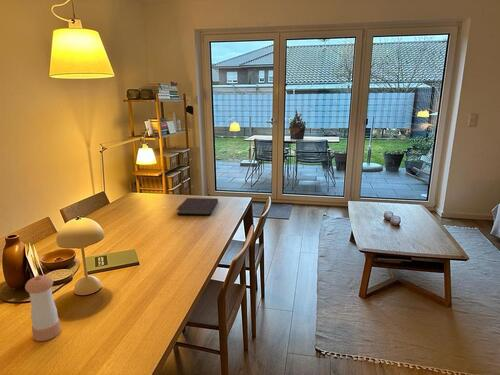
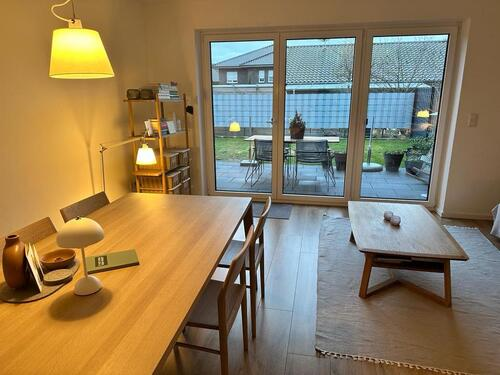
- notebook (198, 205)
- pepper shaker (42, 305)
